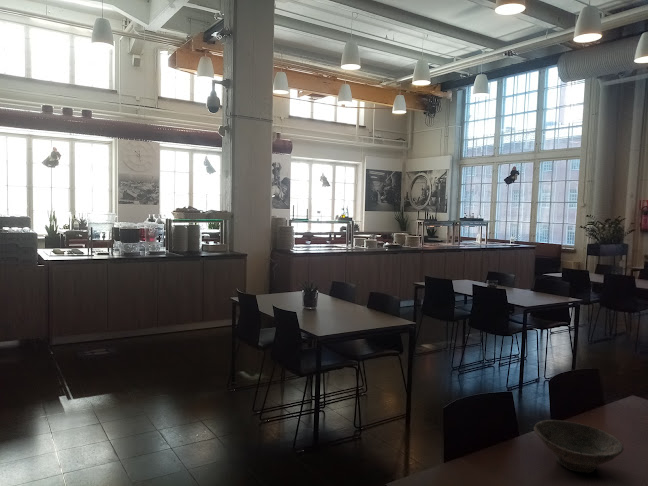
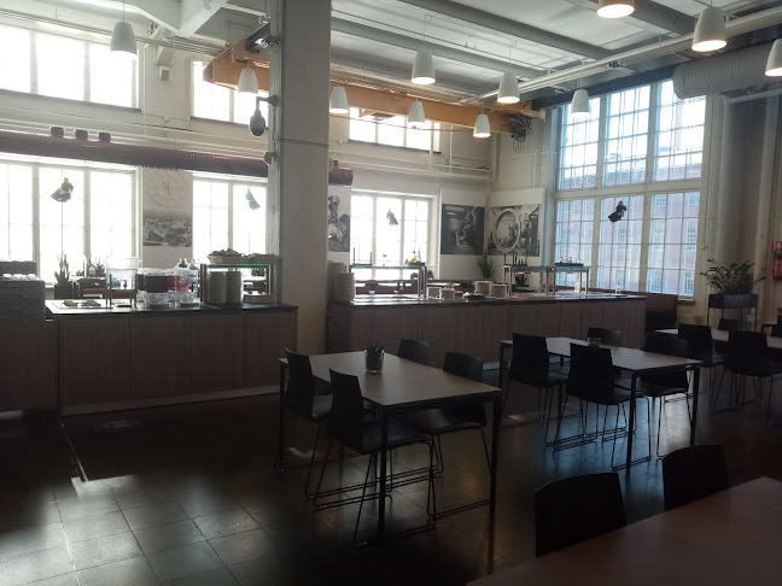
- bowl (576, 449)
